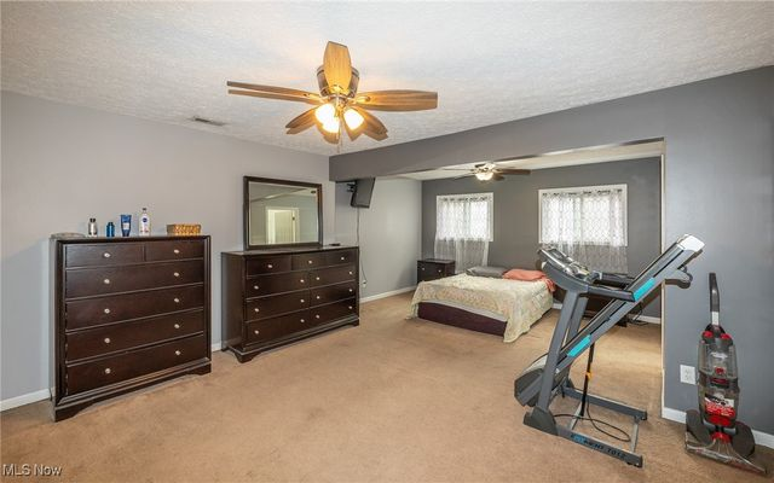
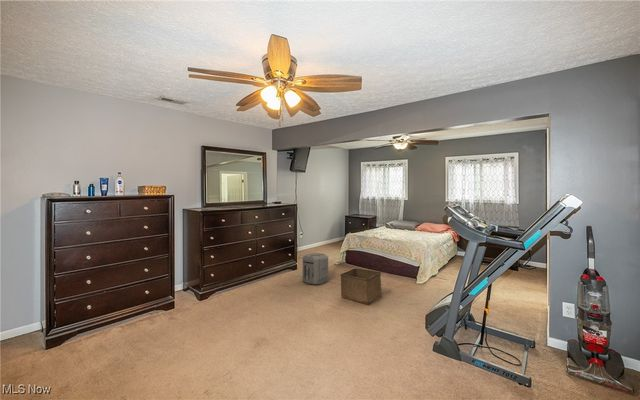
+ air purifier (315, 268)
+ storage bin (361, 284)
